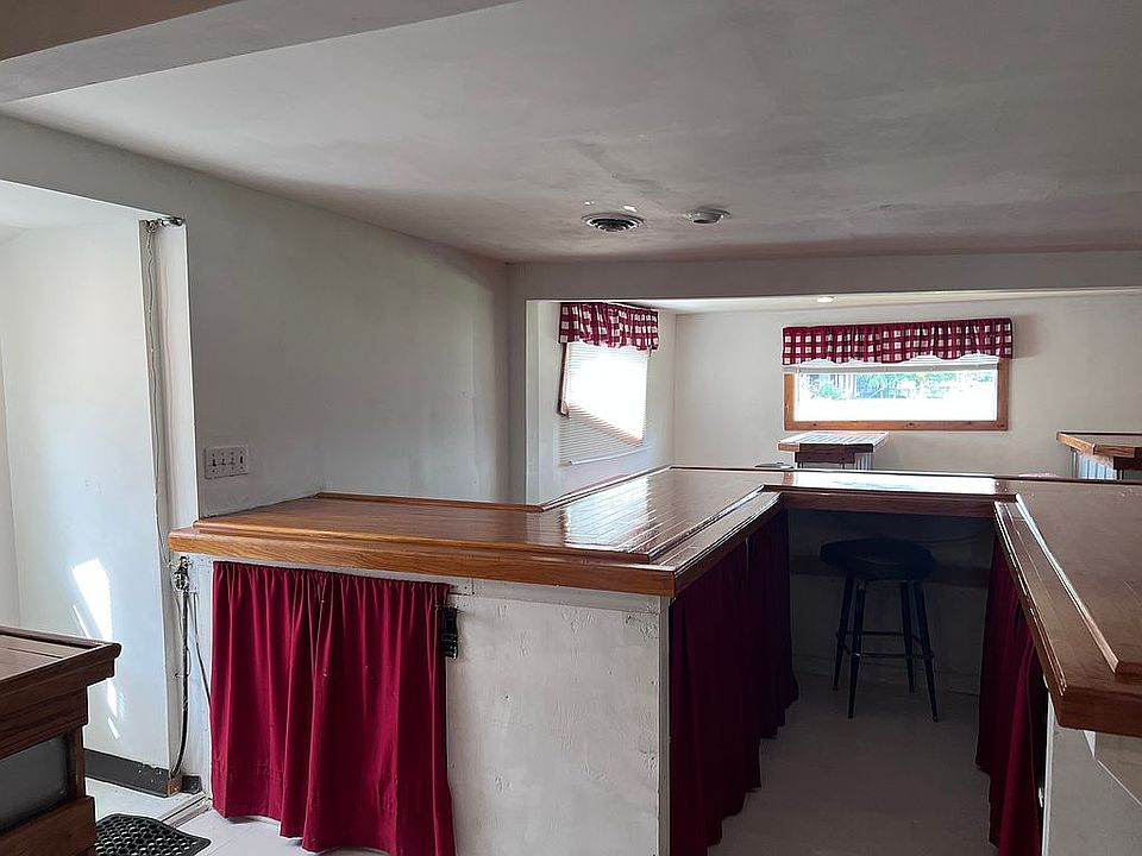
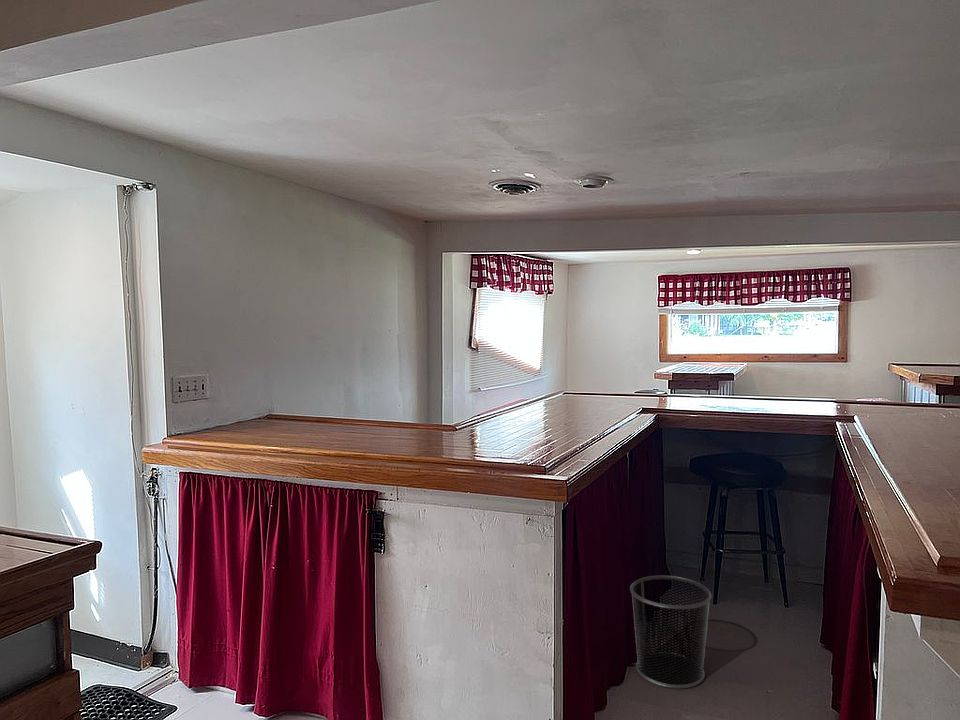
+ waste bin (670, 630)
